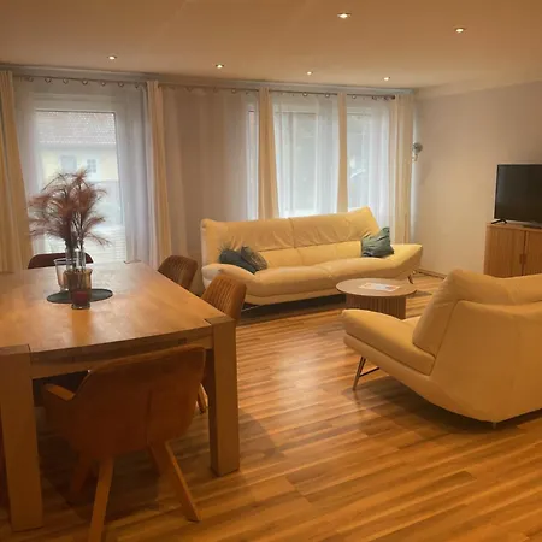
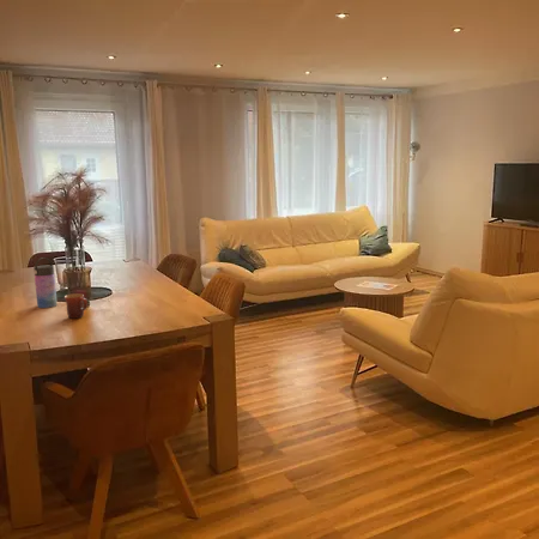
+ mug (77, 307)
+ water bottle (44, 281)
